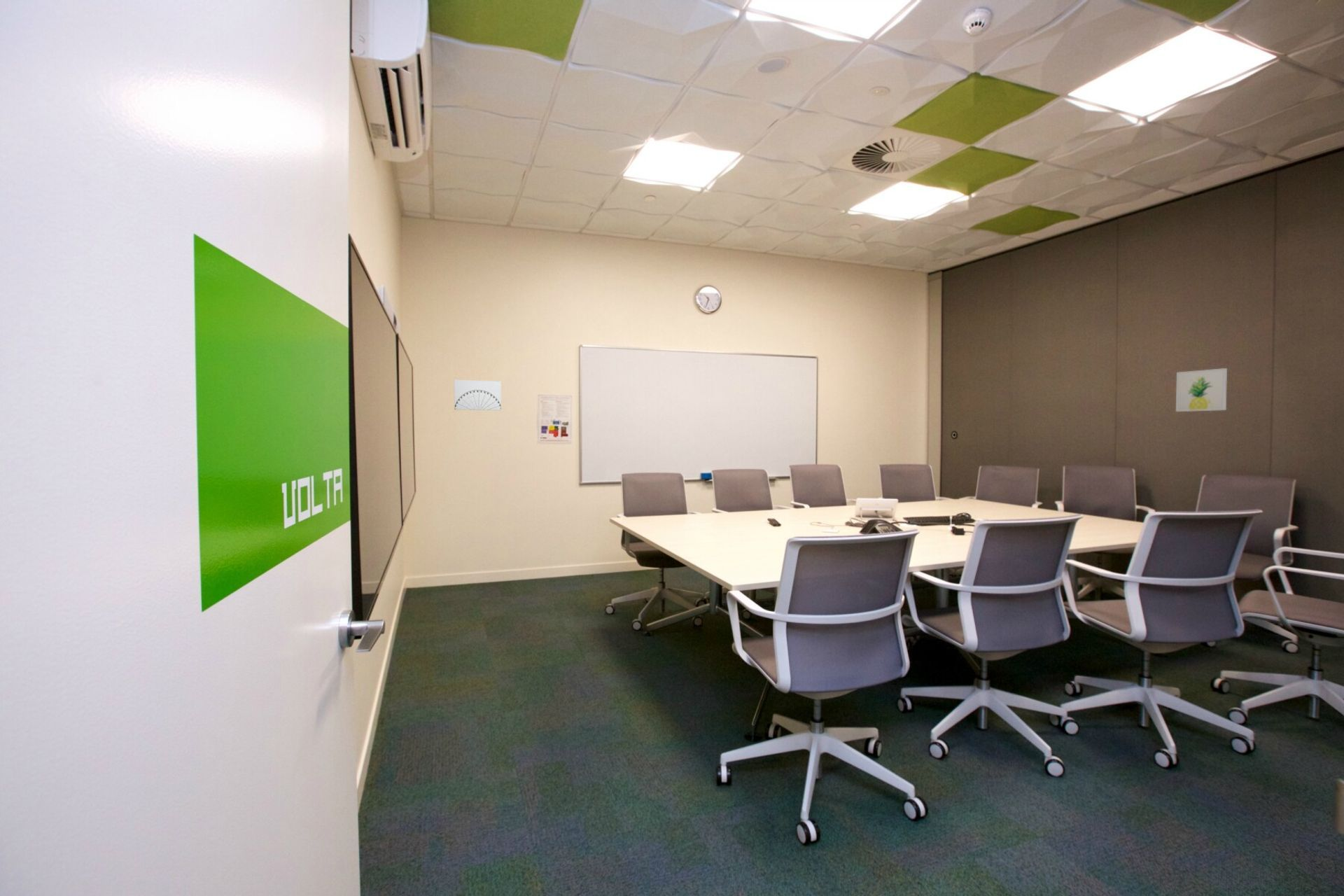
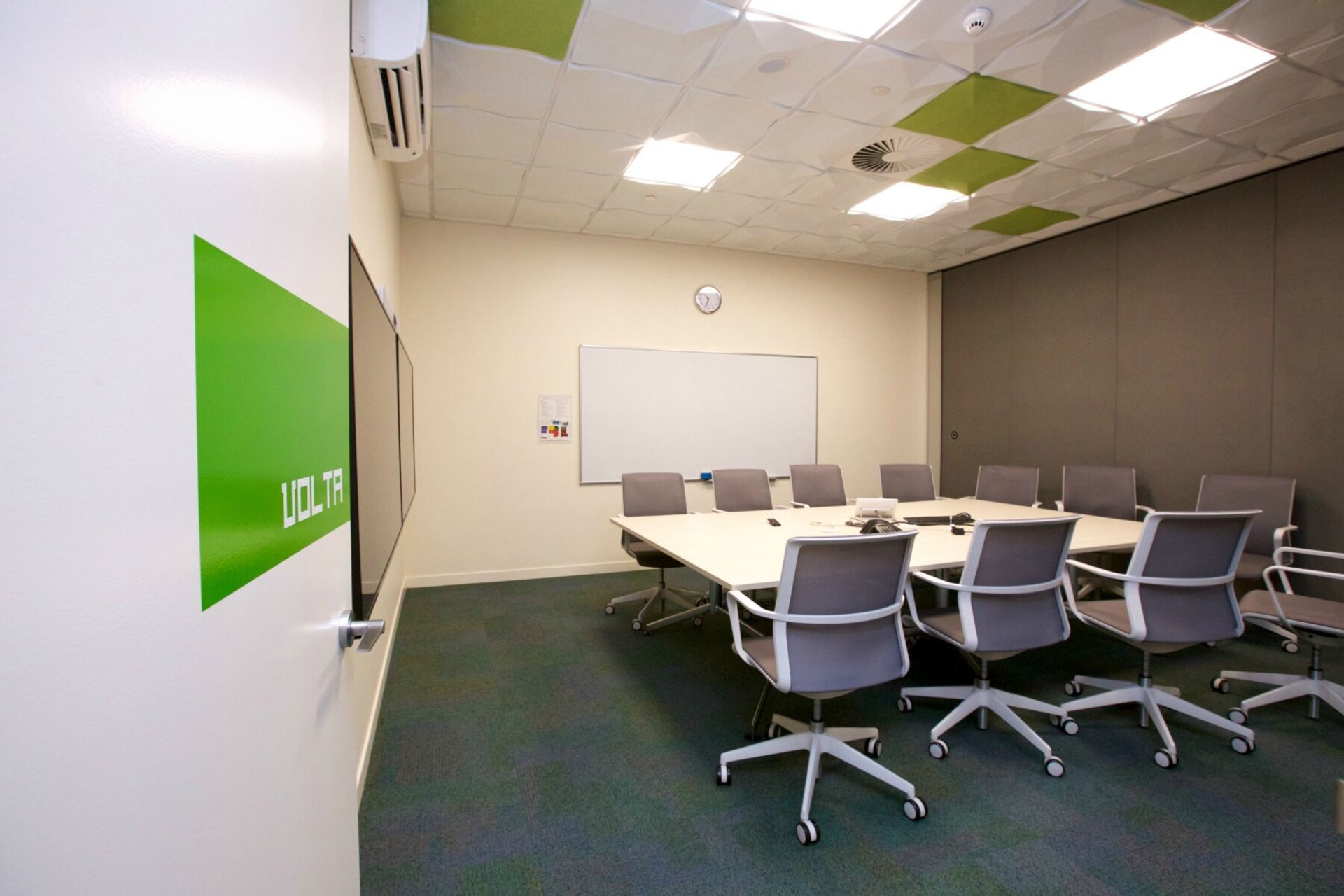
- wall art (1200, 391)
- wall art (477, 395)
